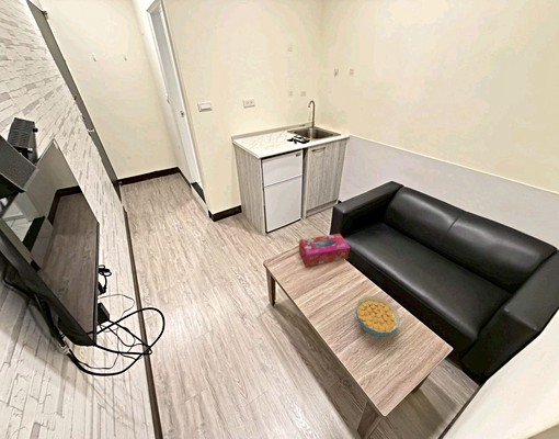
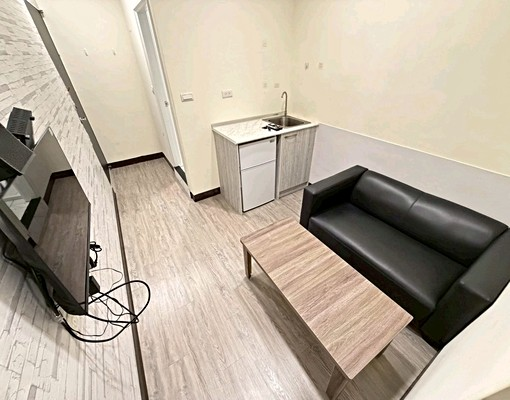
- tissue box (323, 249)
- cereal bowl (375, 319)
